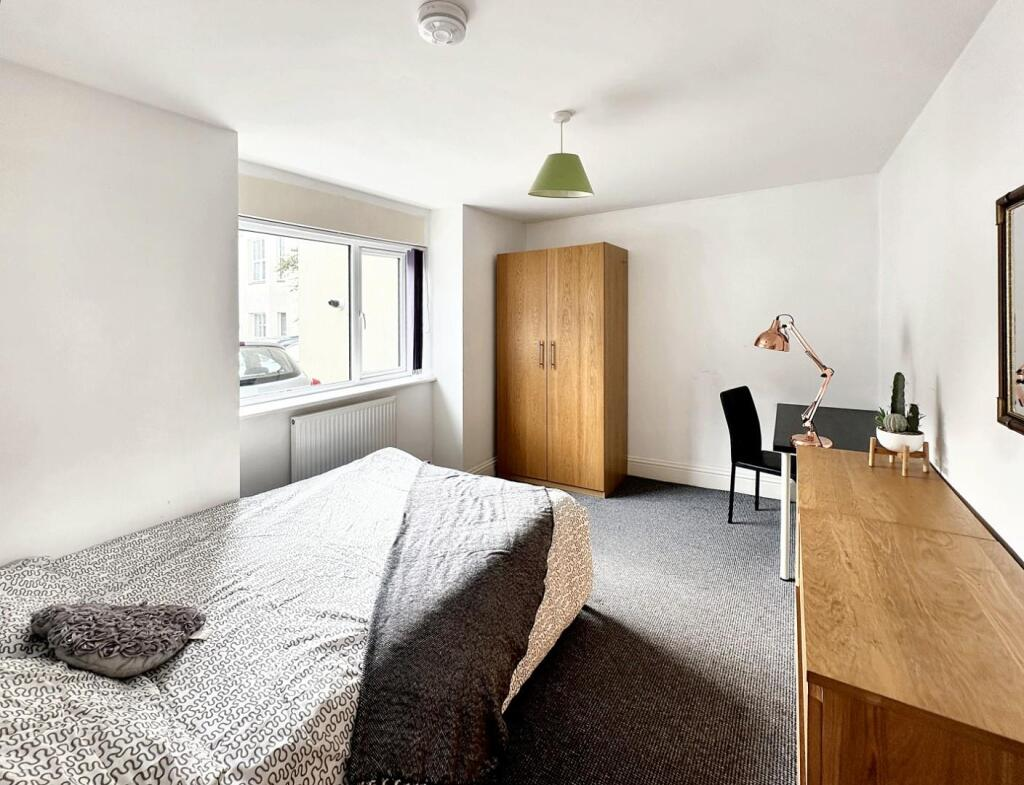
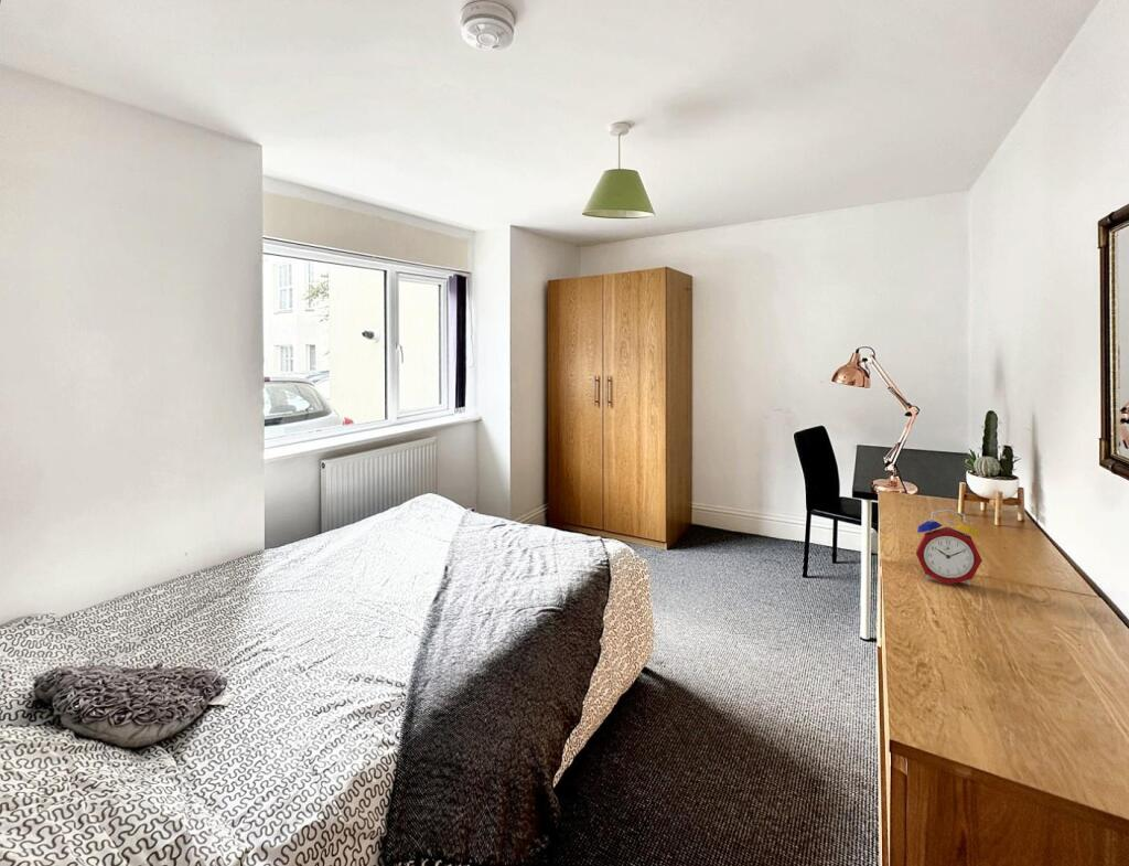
+ alarm clock (947, 545)
